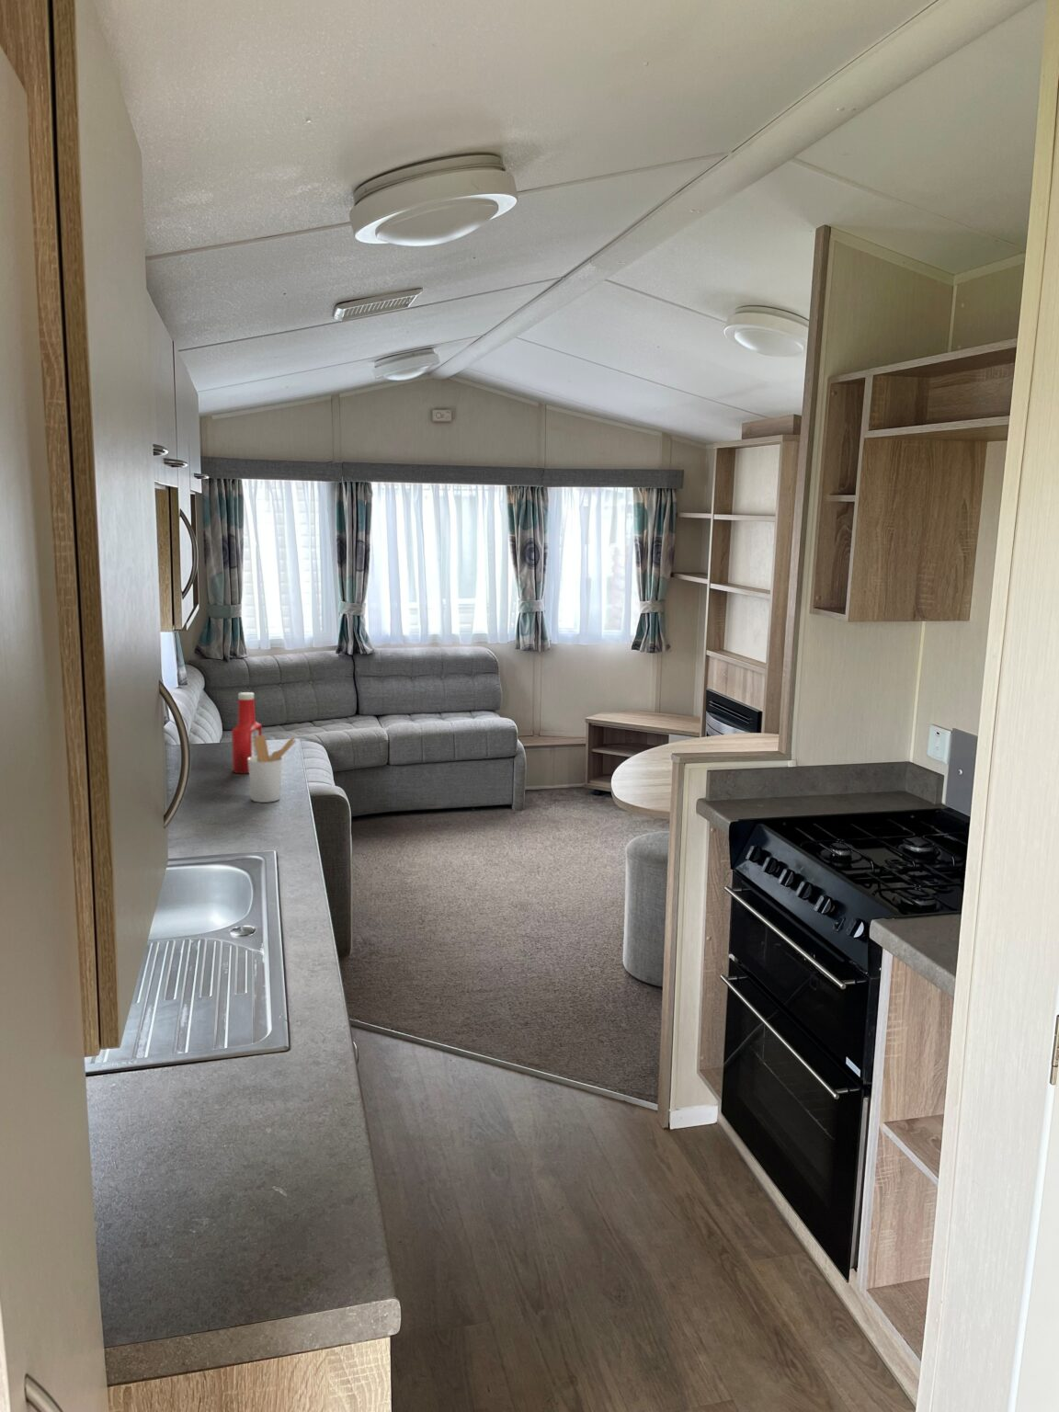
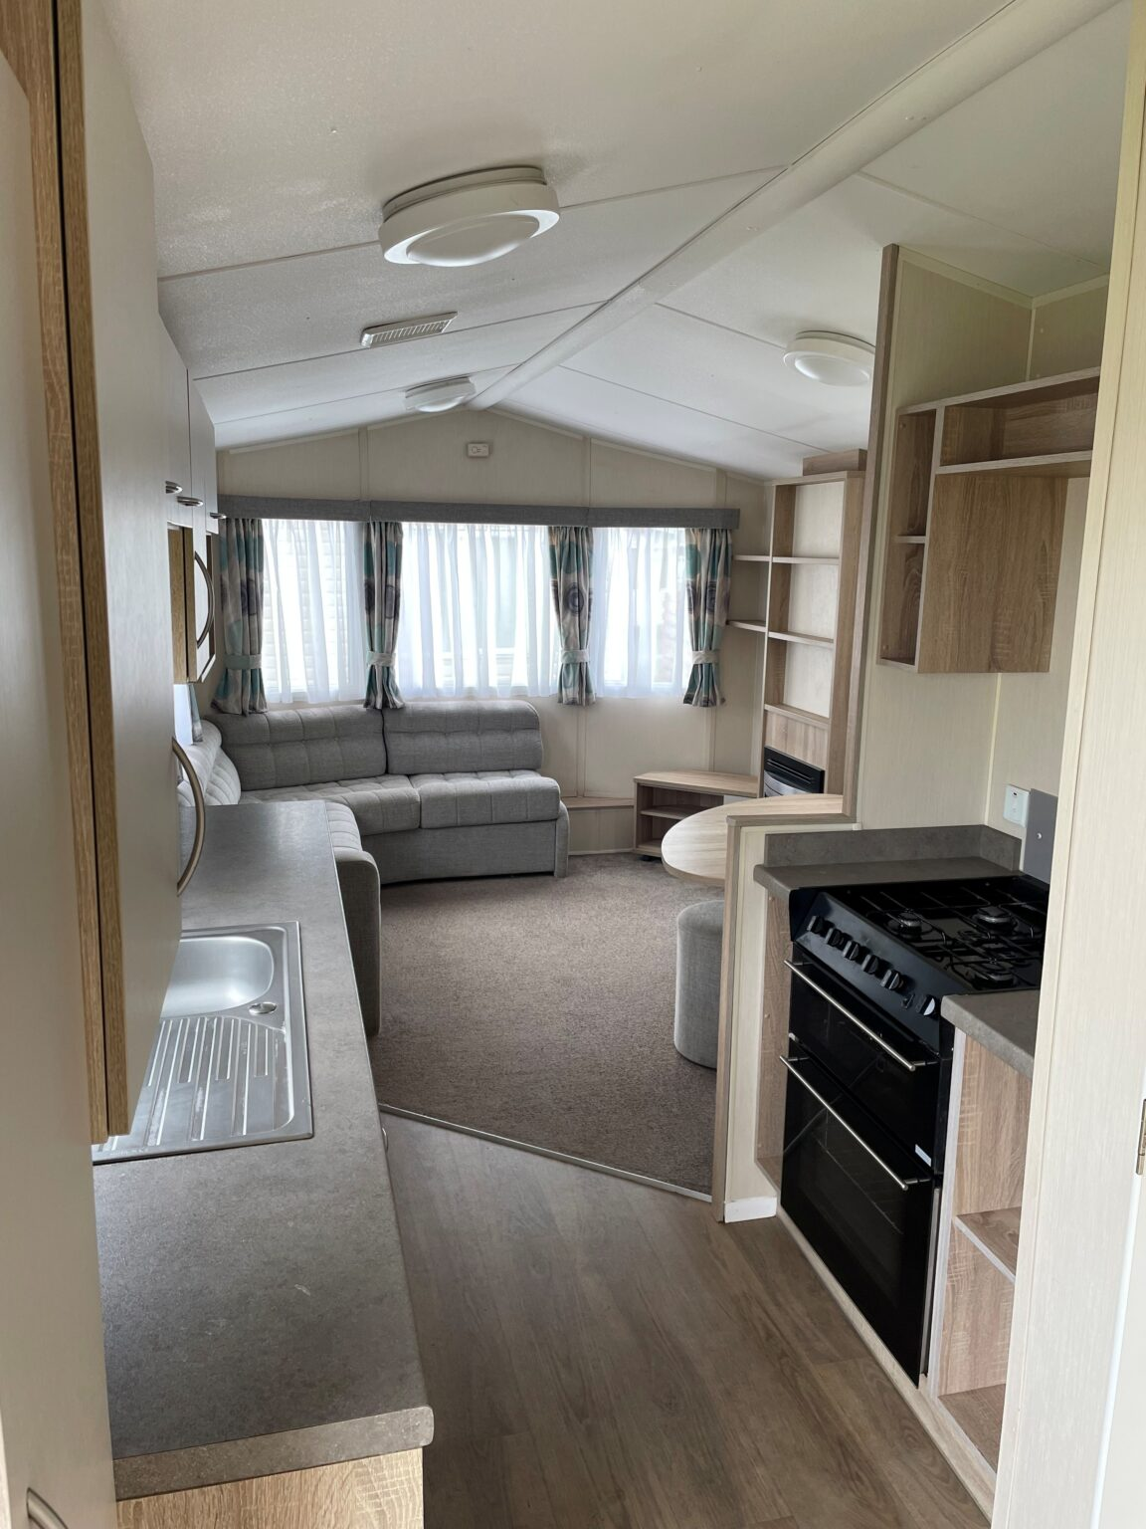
- soap bottle (246, 730)
- utensil holder (273, 767)
